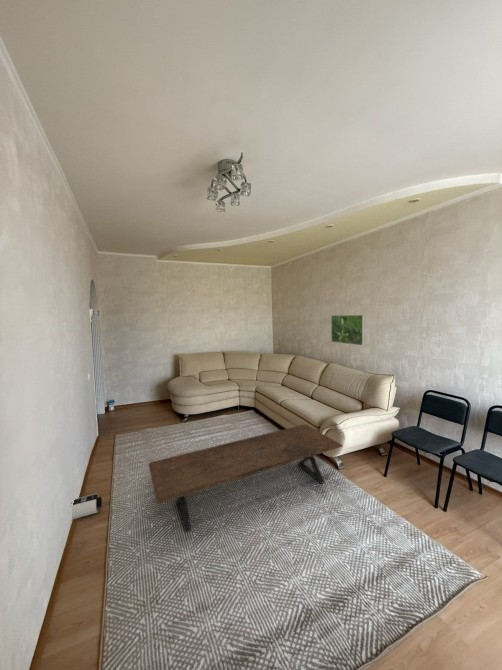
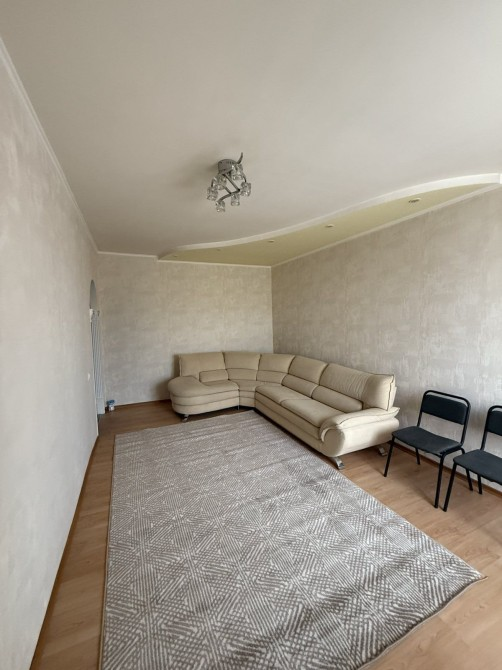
- speaker (86, 506)
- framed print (346, 329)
- coffee table (250, 472)
